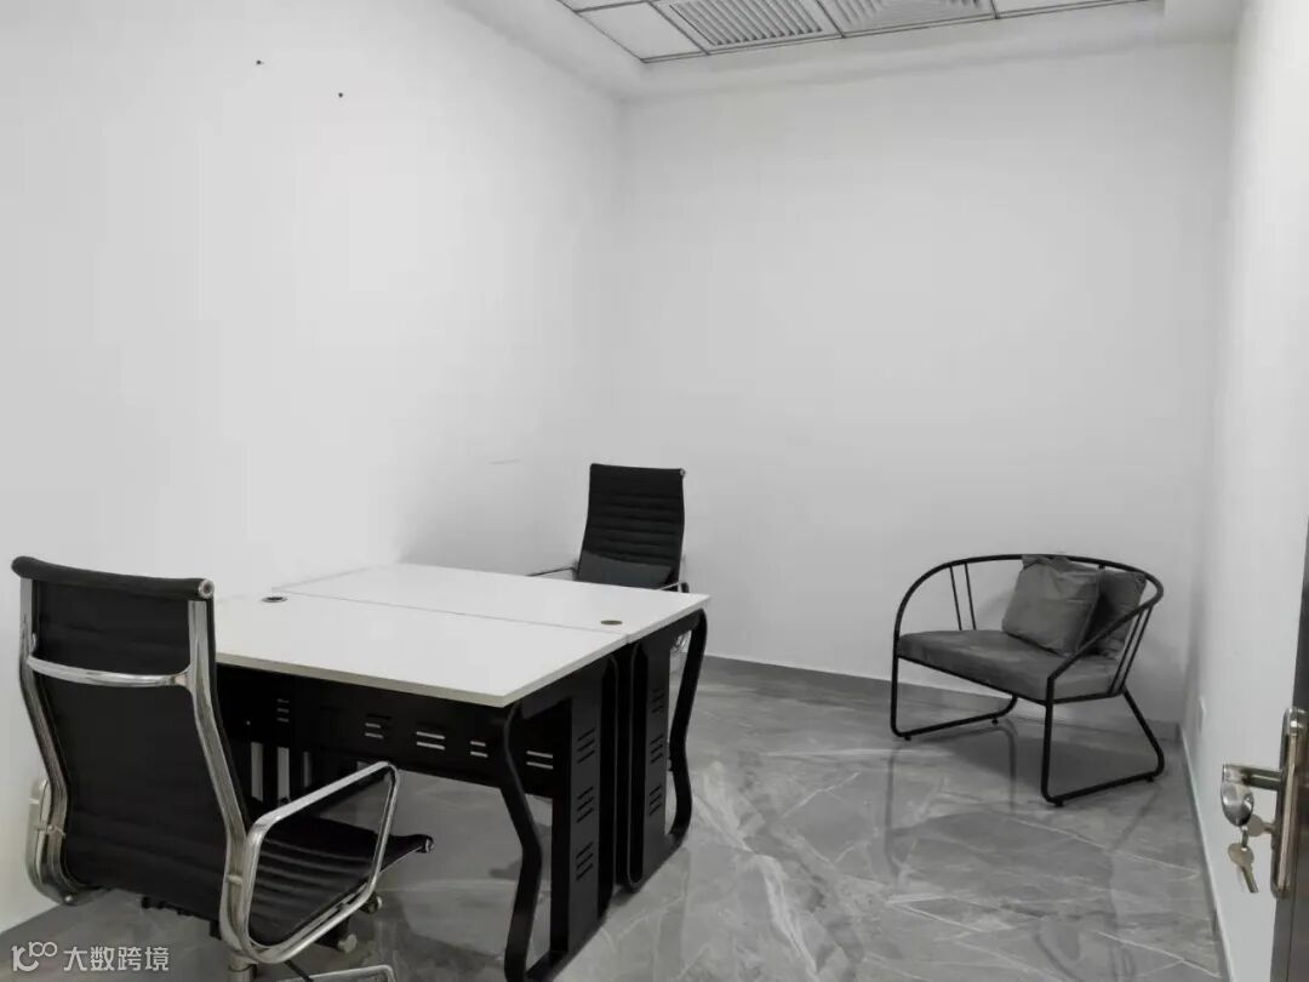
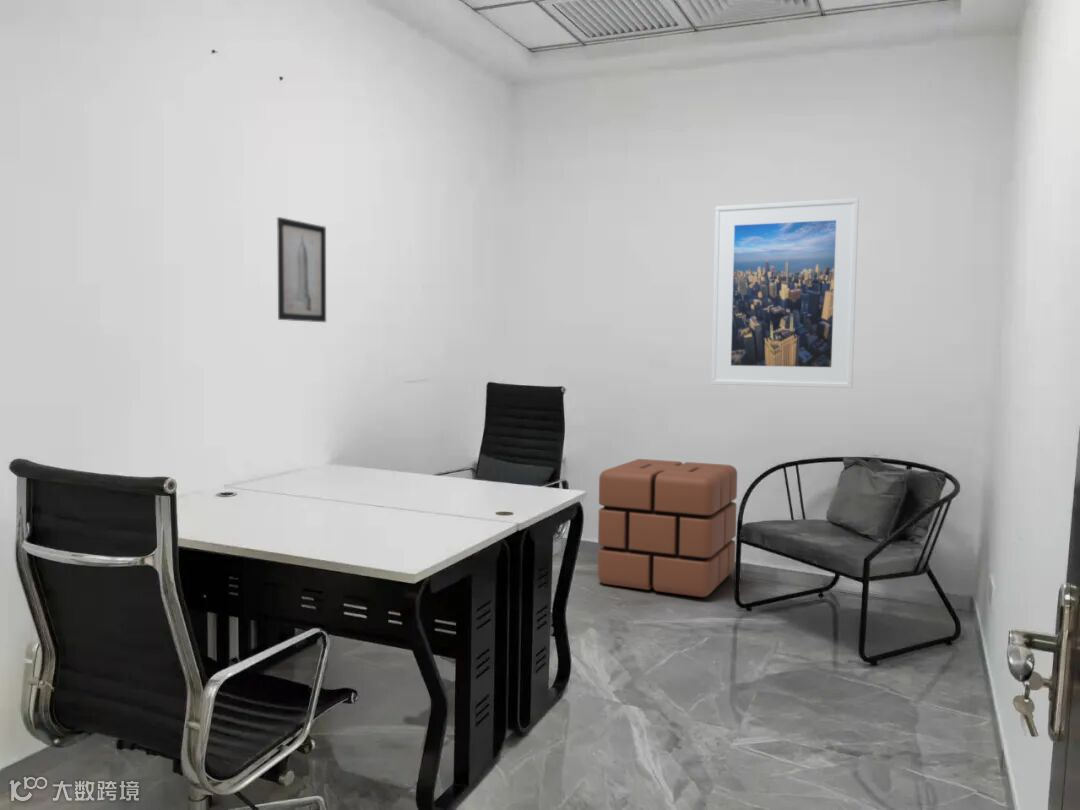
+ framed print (782, 294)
+ wall art (302, 271)
+ pouf (668, 523)
